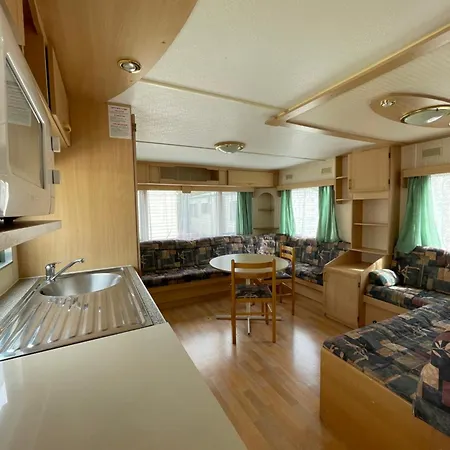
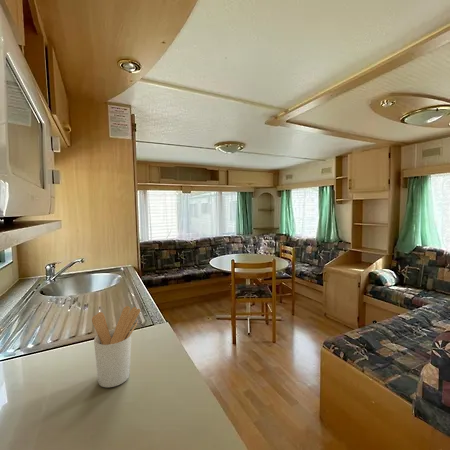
+ utensil holder (119, 342)
